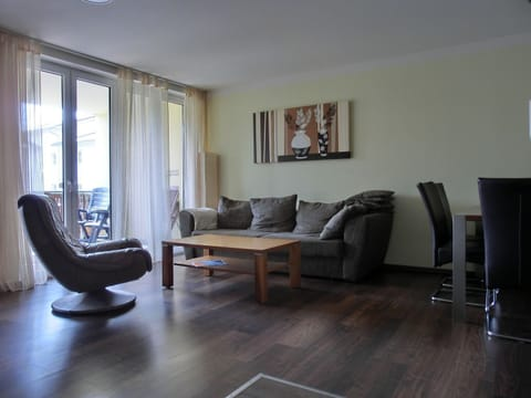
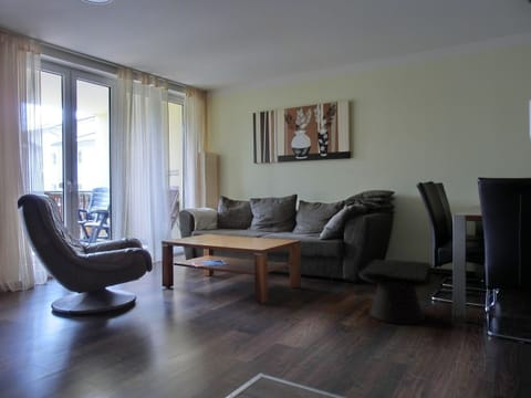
+ side table (396, 291)
